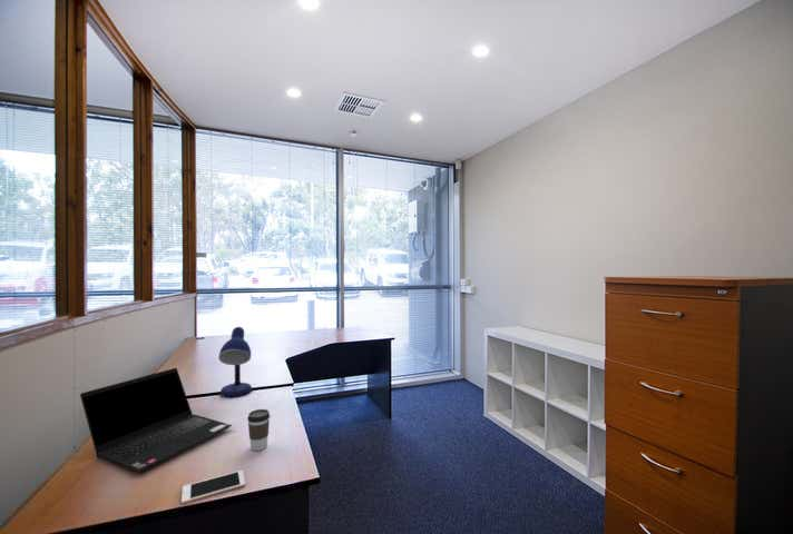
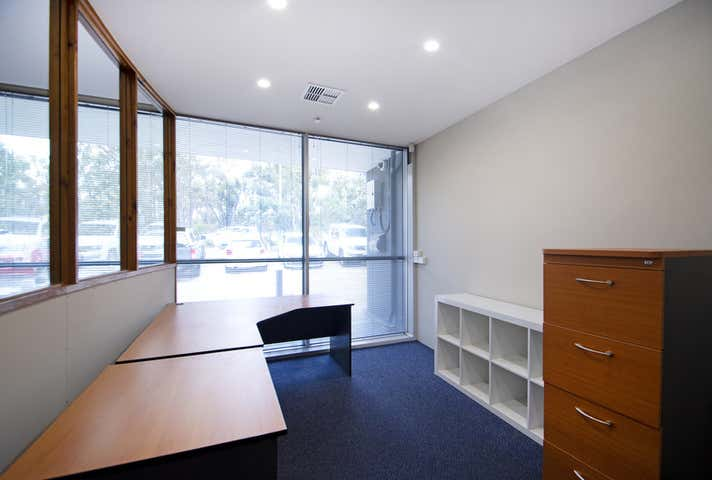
- laptop computer (160, 412)
- cell phone (214, 485)
- coffee cup (258, 429)
- desk lamp (235, 362)
